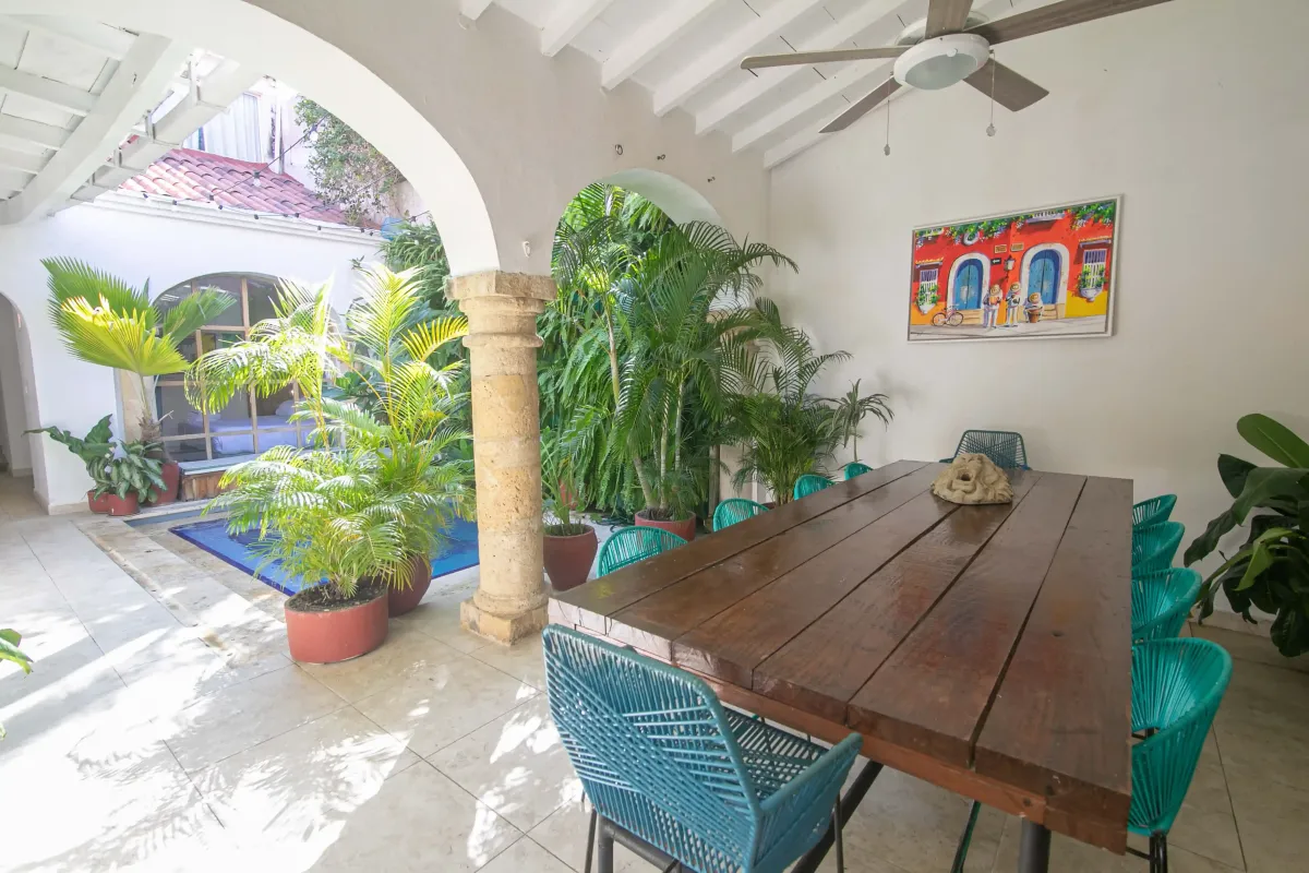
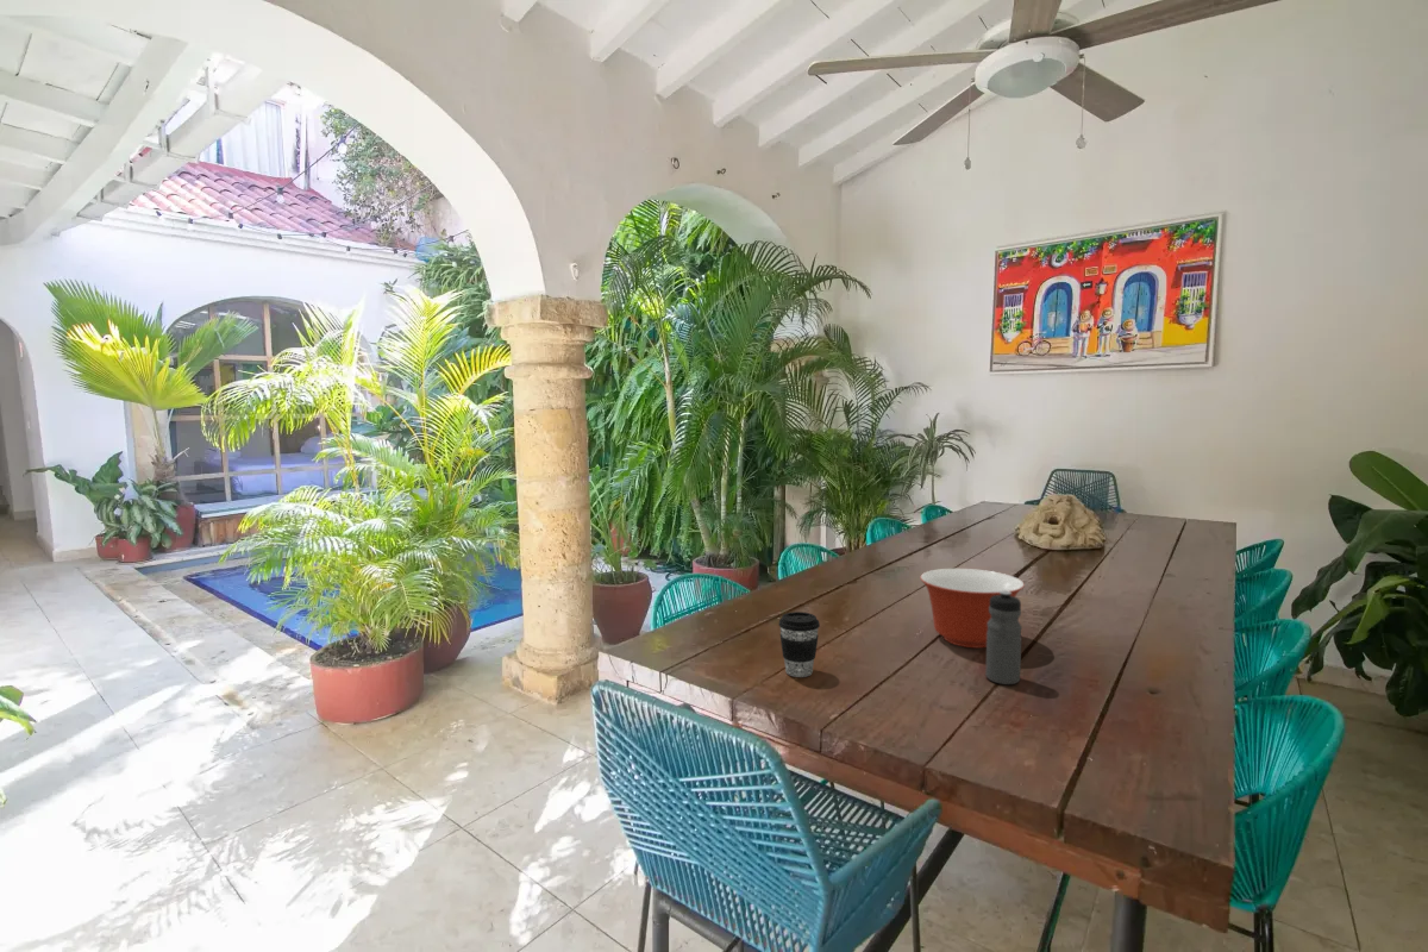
+ water bottle (1003, 634)
+ mixing bowl (970, 609)
+ coffee cup (798, 644)
